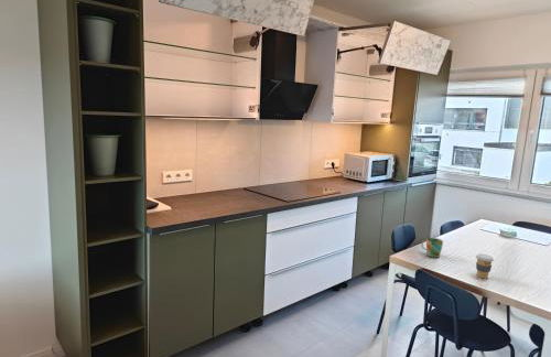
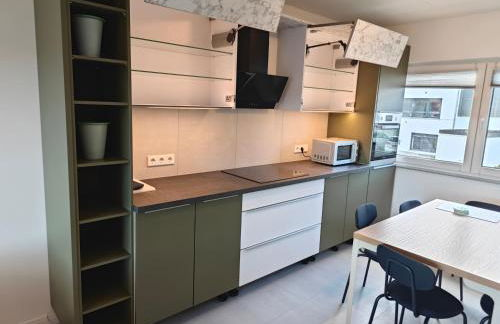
- mug (431, 247)
- coffee cup (483, 266)
